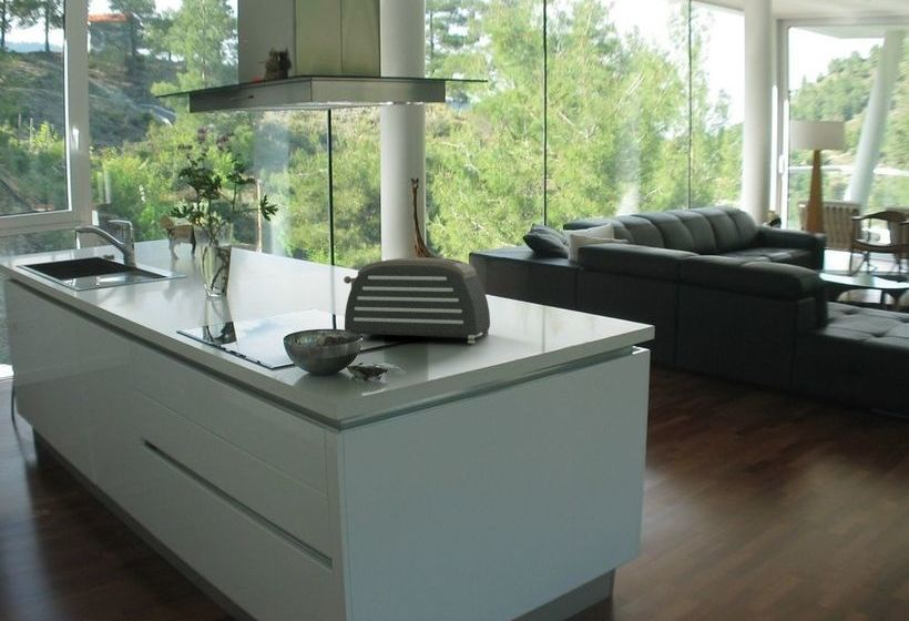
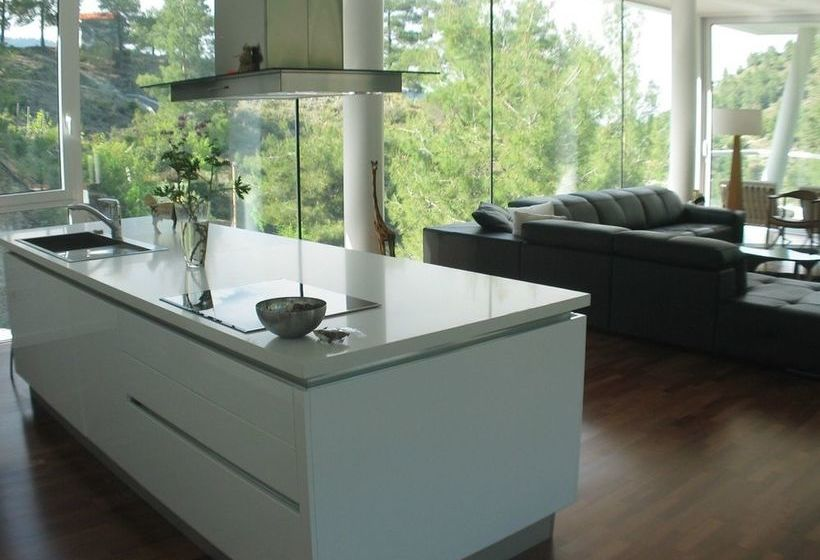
- toaster (412, 297)
